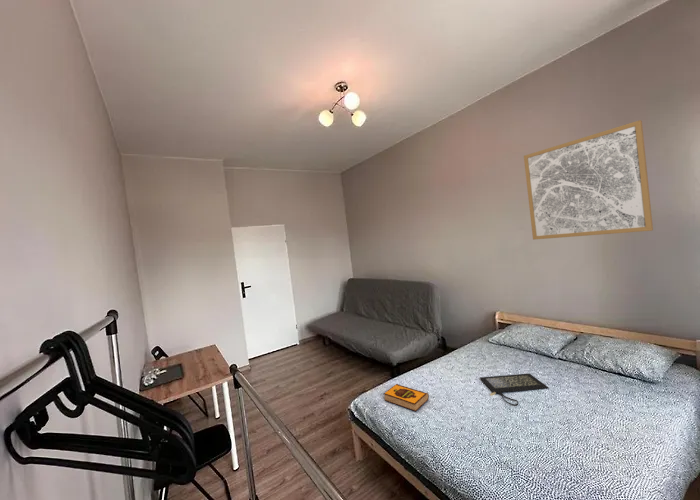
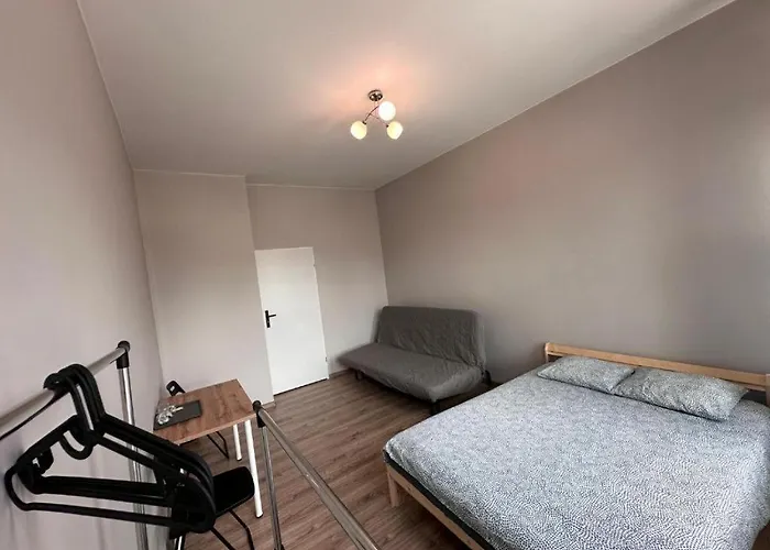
- wall art (580, 188)
- hardback book (406, 396)
- clutch bag (510, 383)
